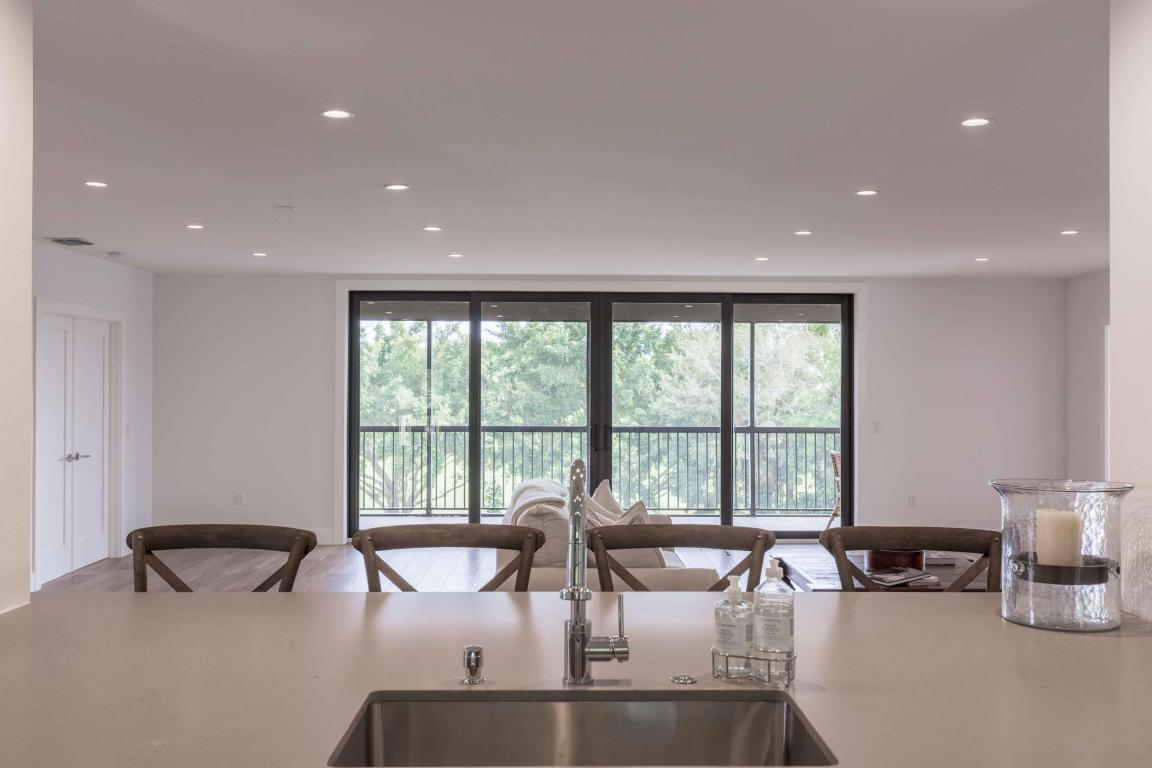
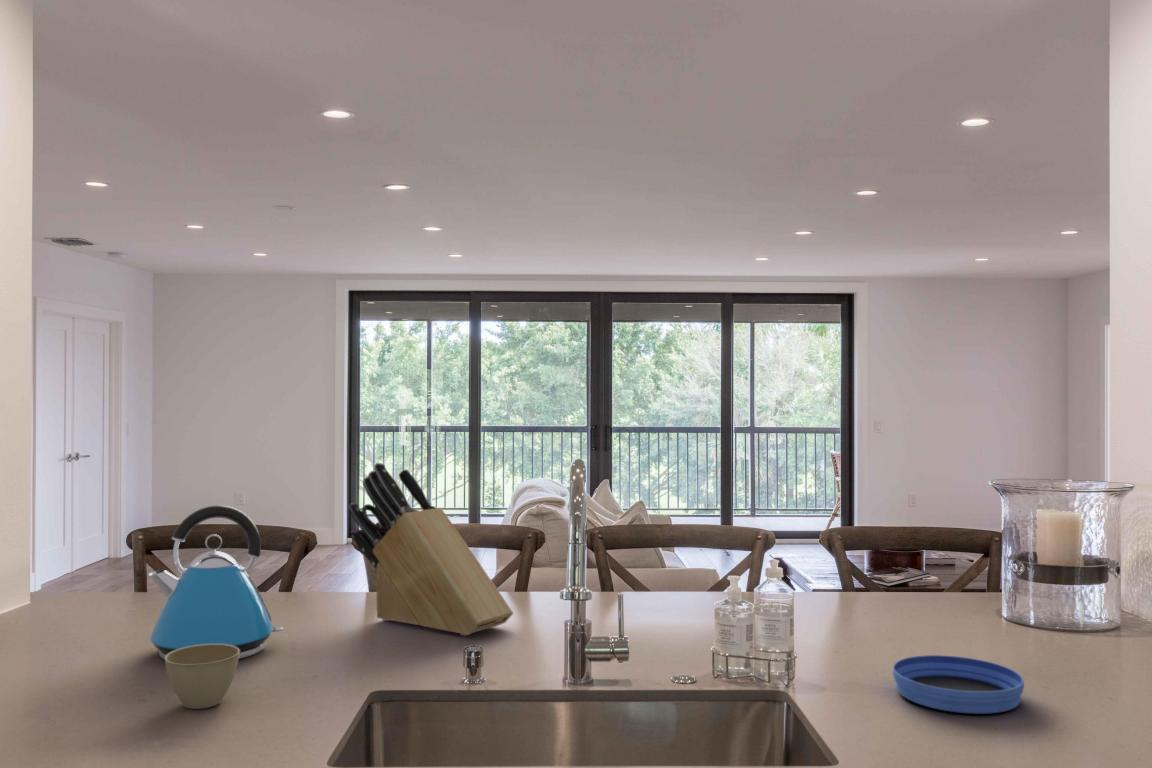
+ kettle (217, 577)
+ bowl (956, 683)
+ knife block (426, 542)
+ flower pot (202, 678)
